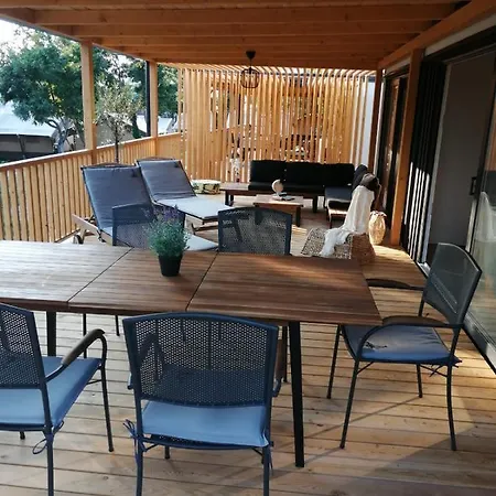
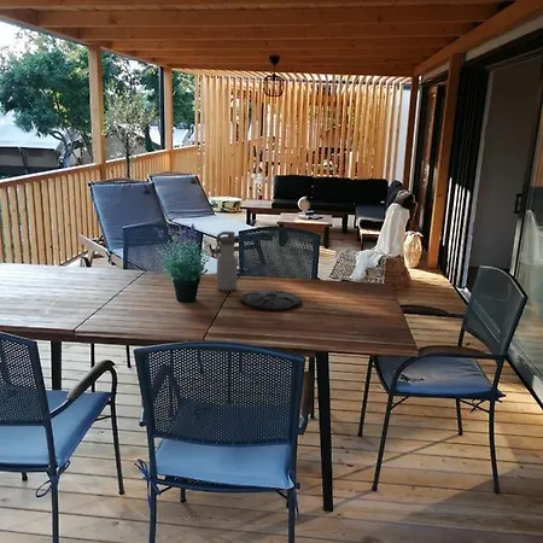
+ water bottle (226, 259)
+ plate (270, 296)
